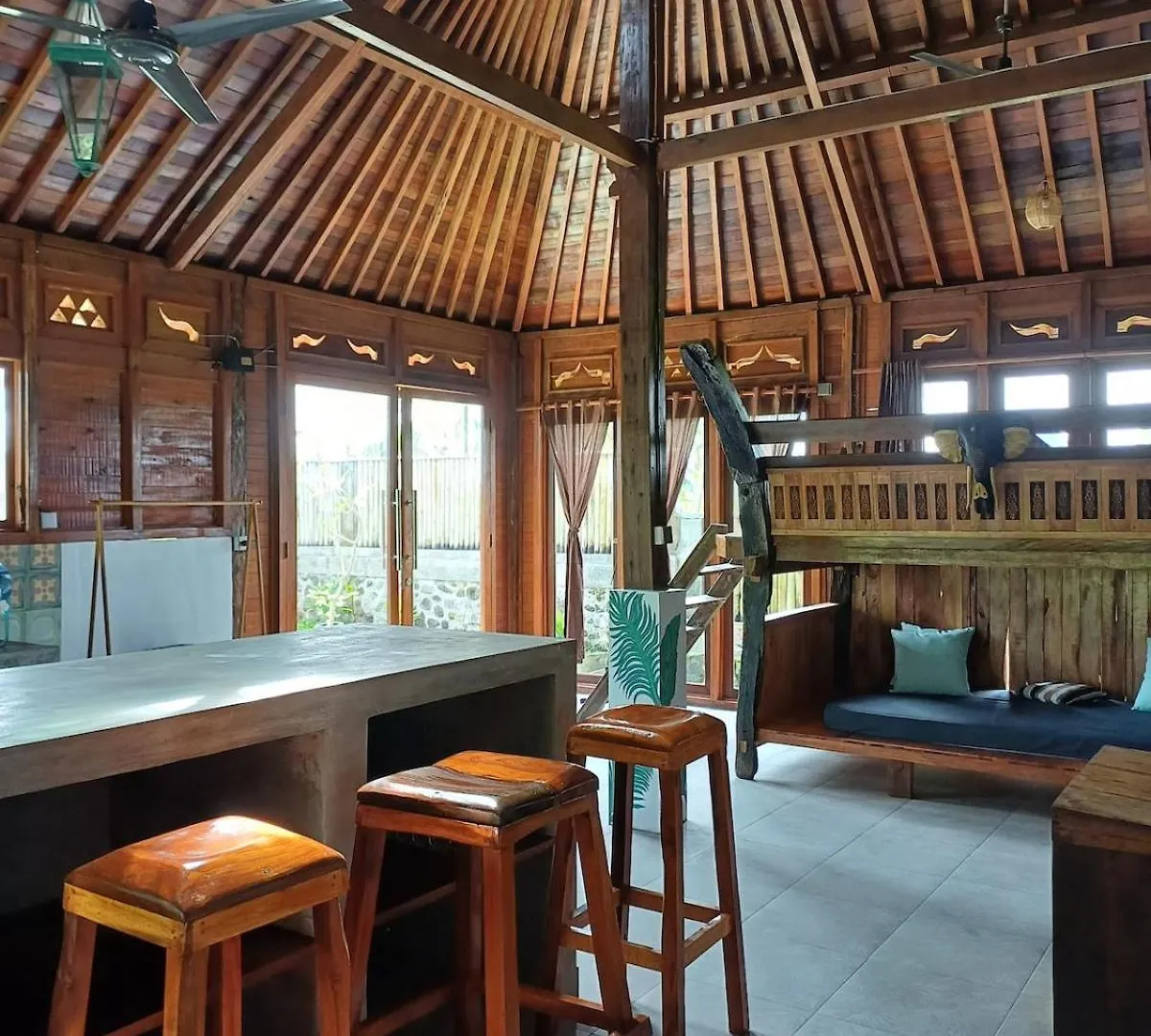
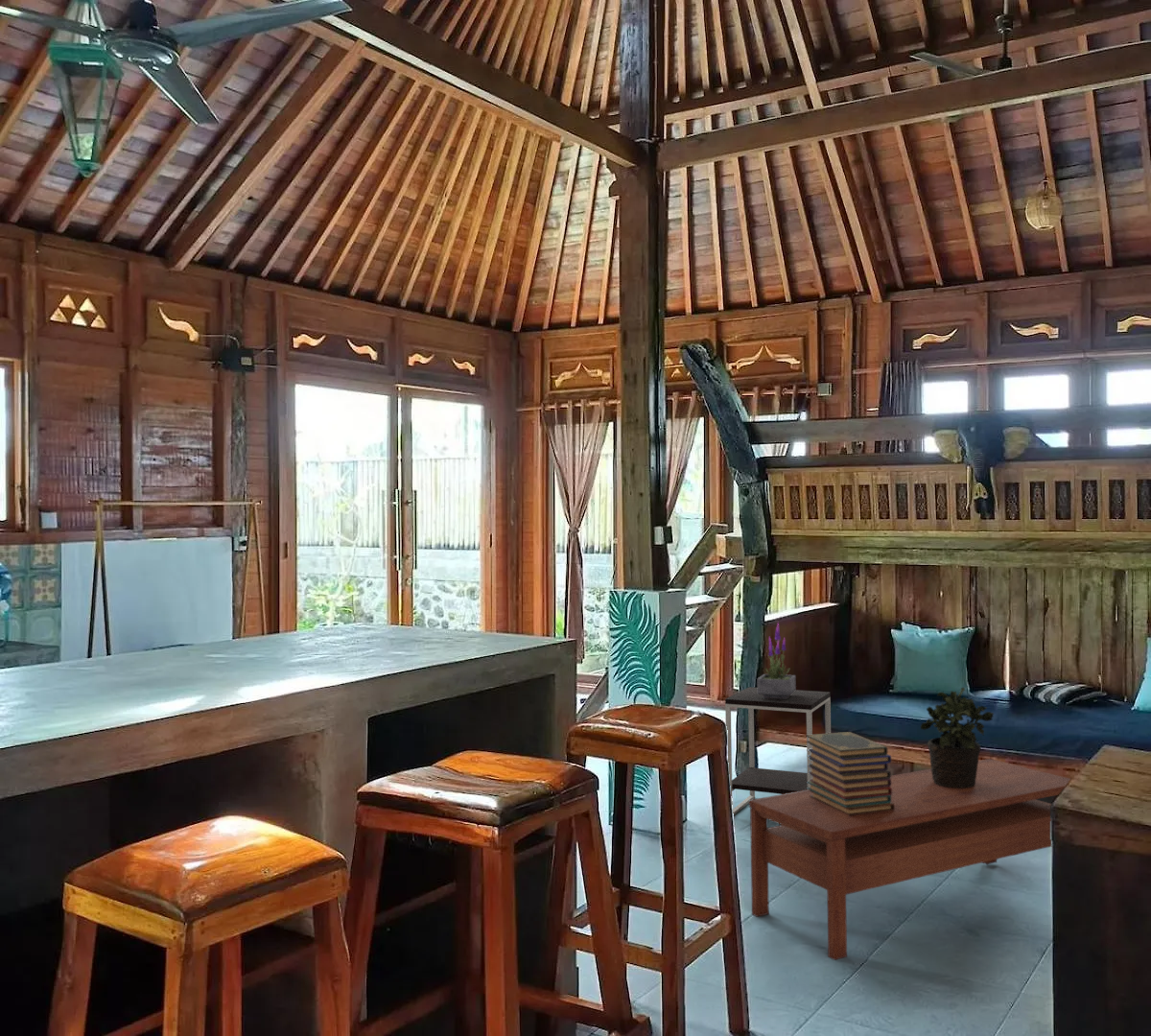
+ side table (774, 769)
+ potted plant (776, 658)
+ book stack (847, 771)
+ potted plant (957, 735)
+ coffee table (921, 847)
